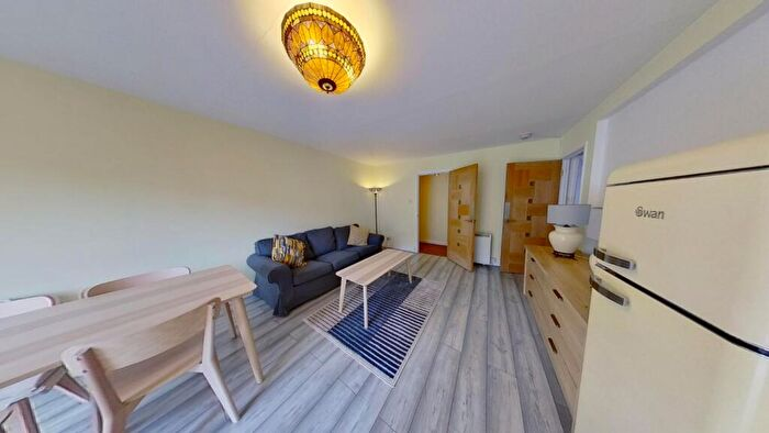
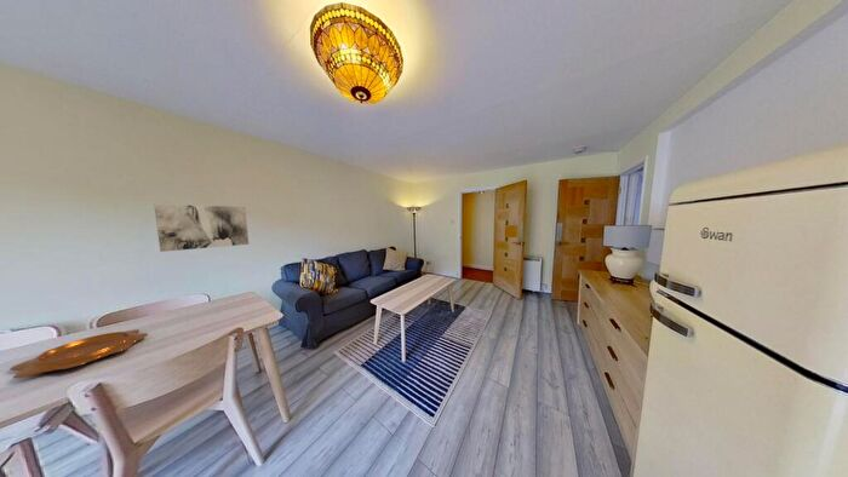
+ wall art (207, 226)
+ decorative bowl (86, 349)
